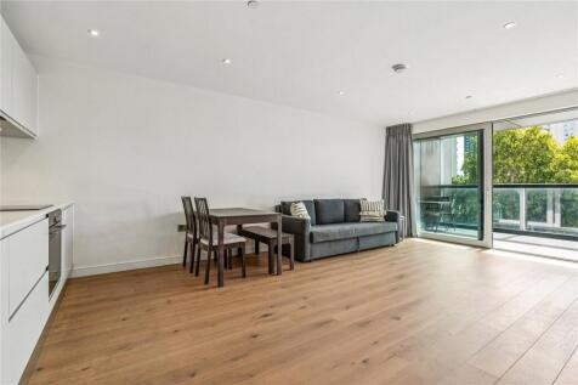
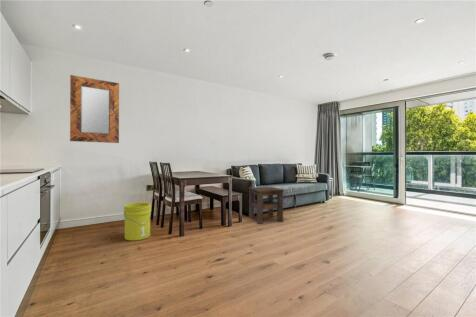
+ home mirror (95, 110)
+ side table (265, 203)
+ bucket (137, 220)
